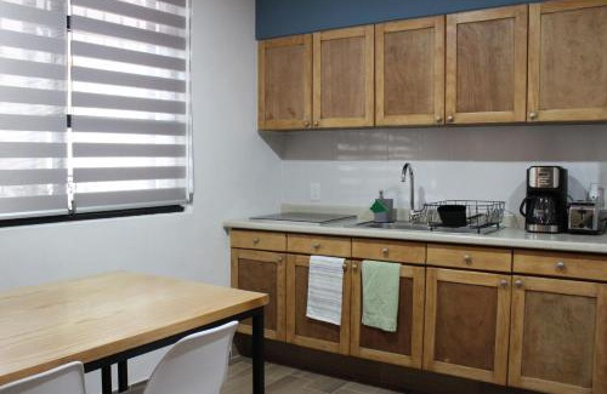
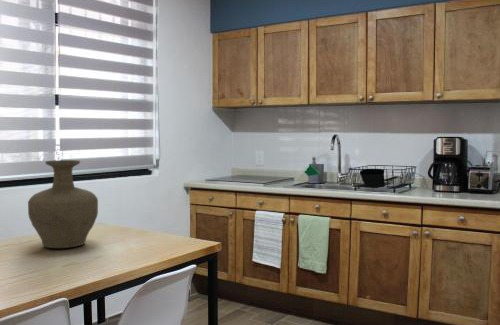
+ vase (63, 203)
